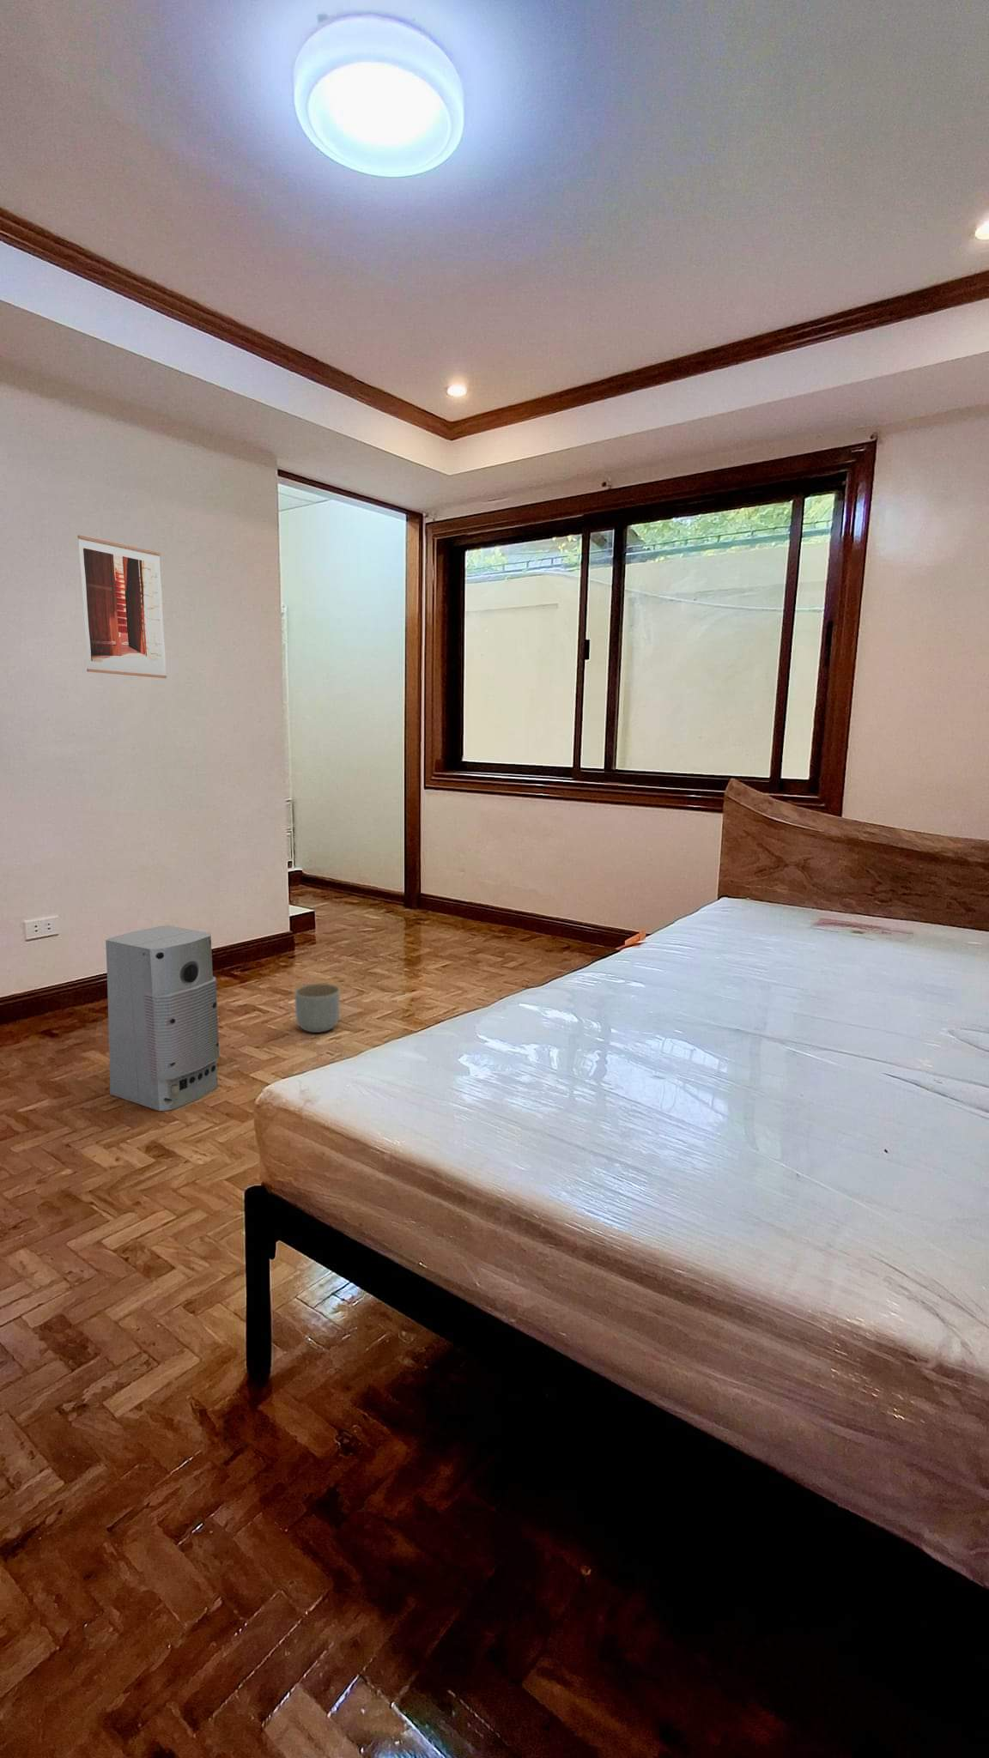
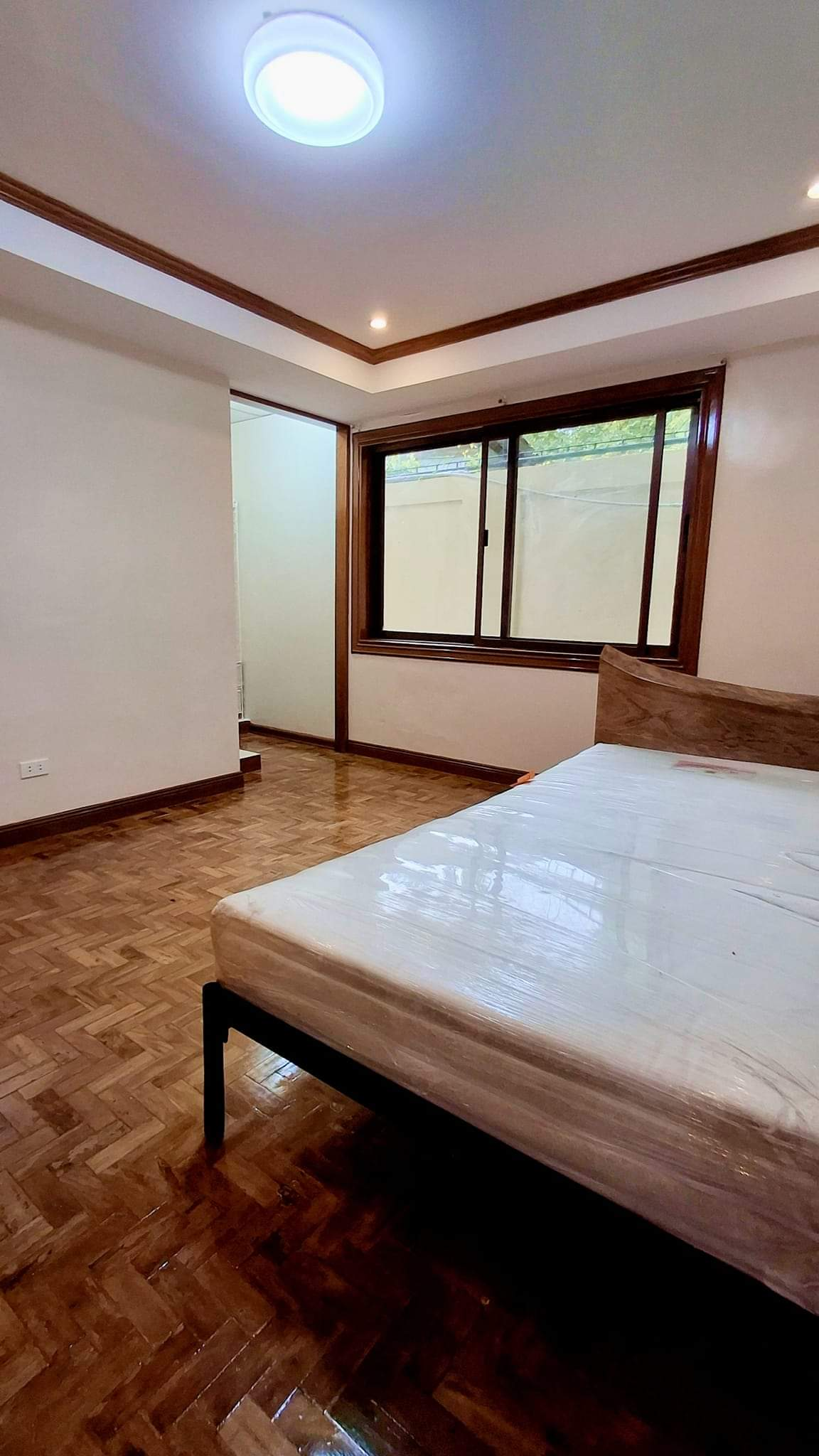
- air purifier (163, 1014)
- wall art (124, 610)
- planter (318, 1008)
